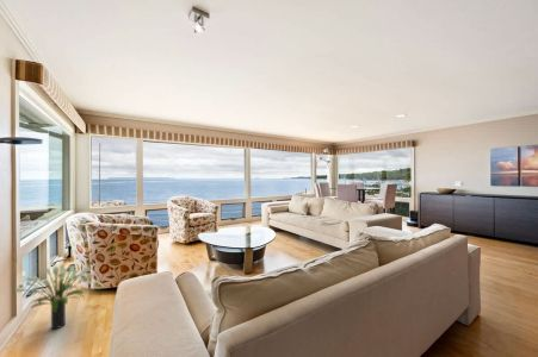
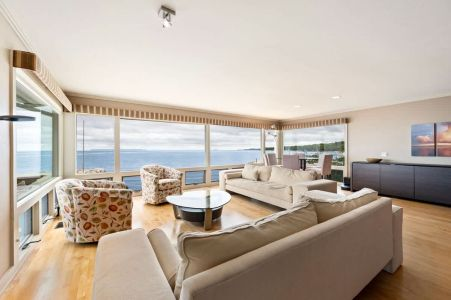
- potted plant (57, 294)
